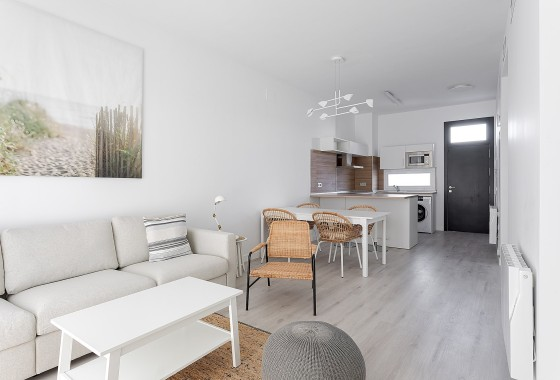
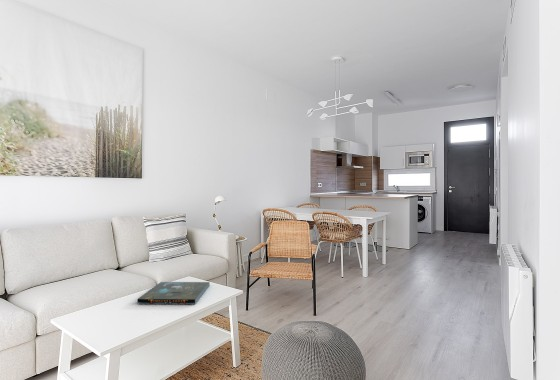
+ board game (176, 290)
